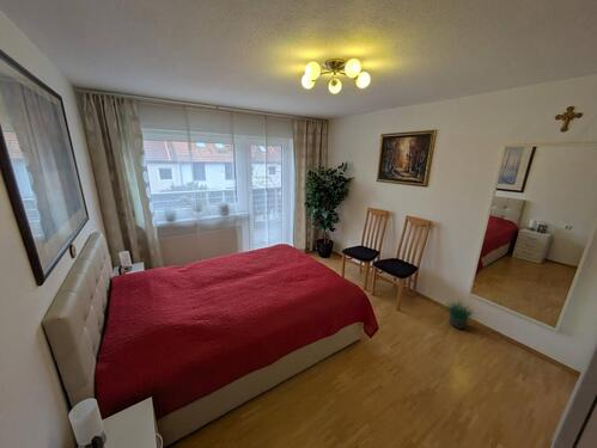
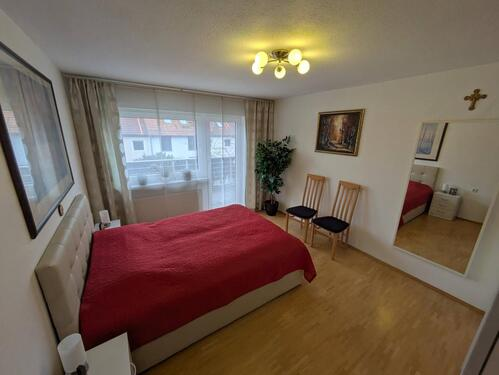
- potted plant (459, 311)
